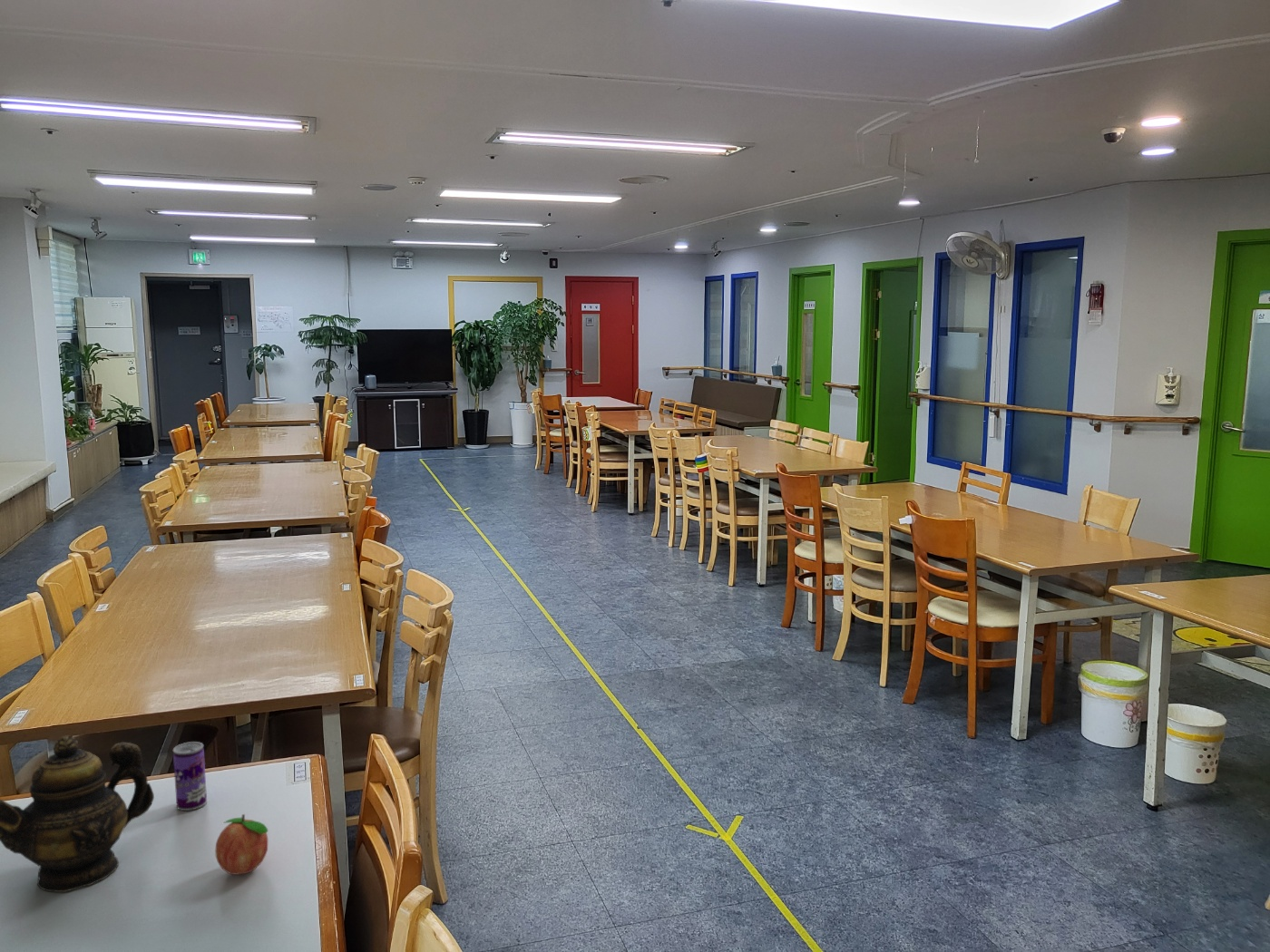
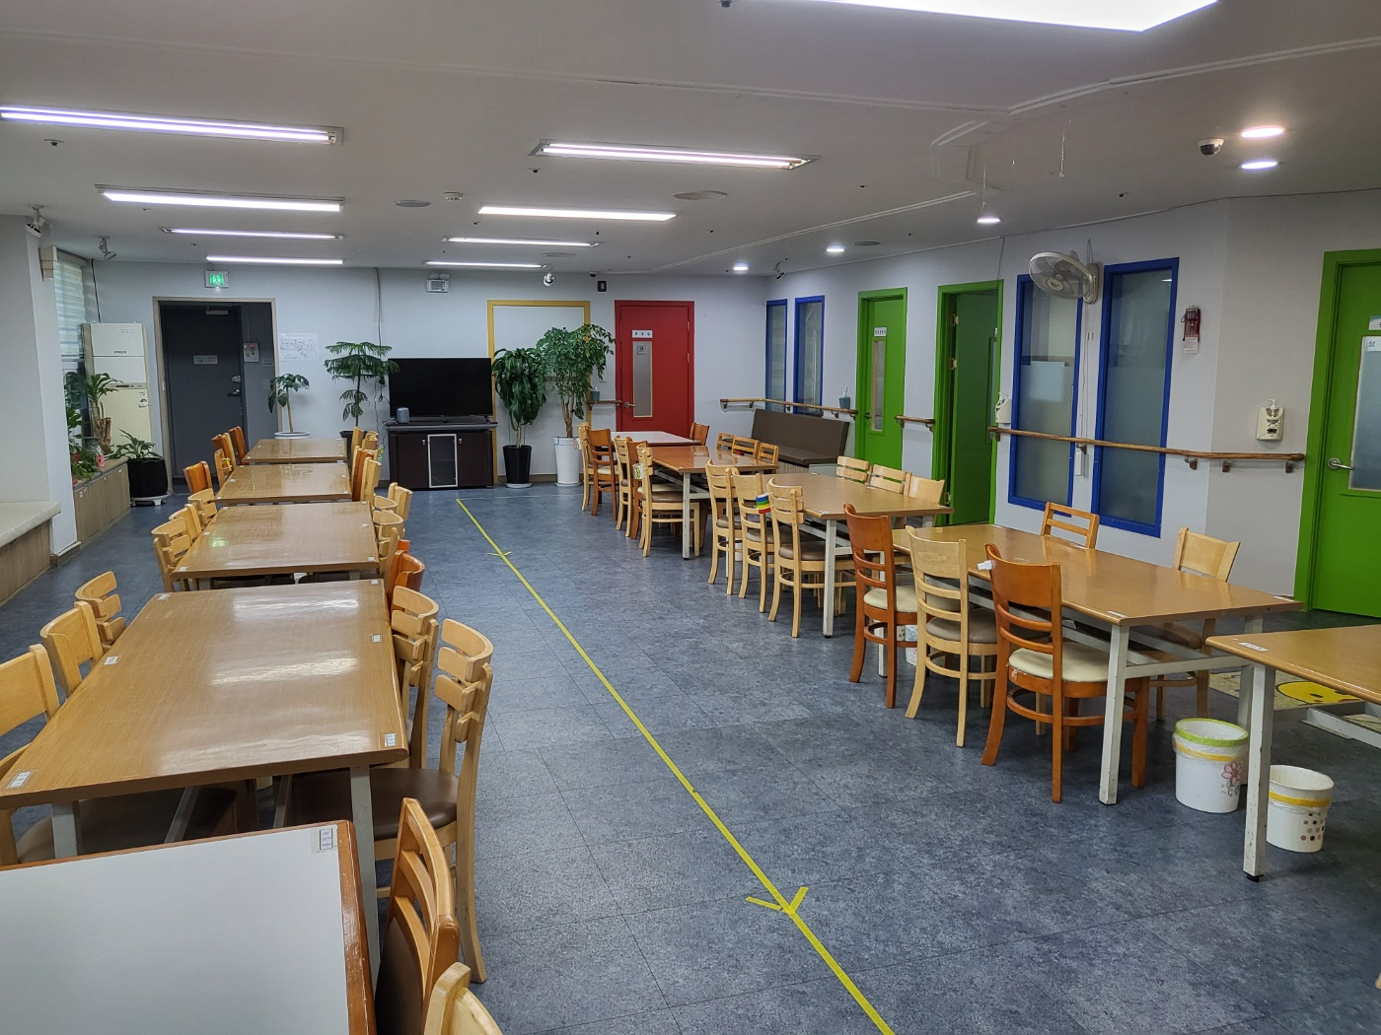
- beverage can (190, 775)
- teapot (73, 803)
- fruit (240, 842)
